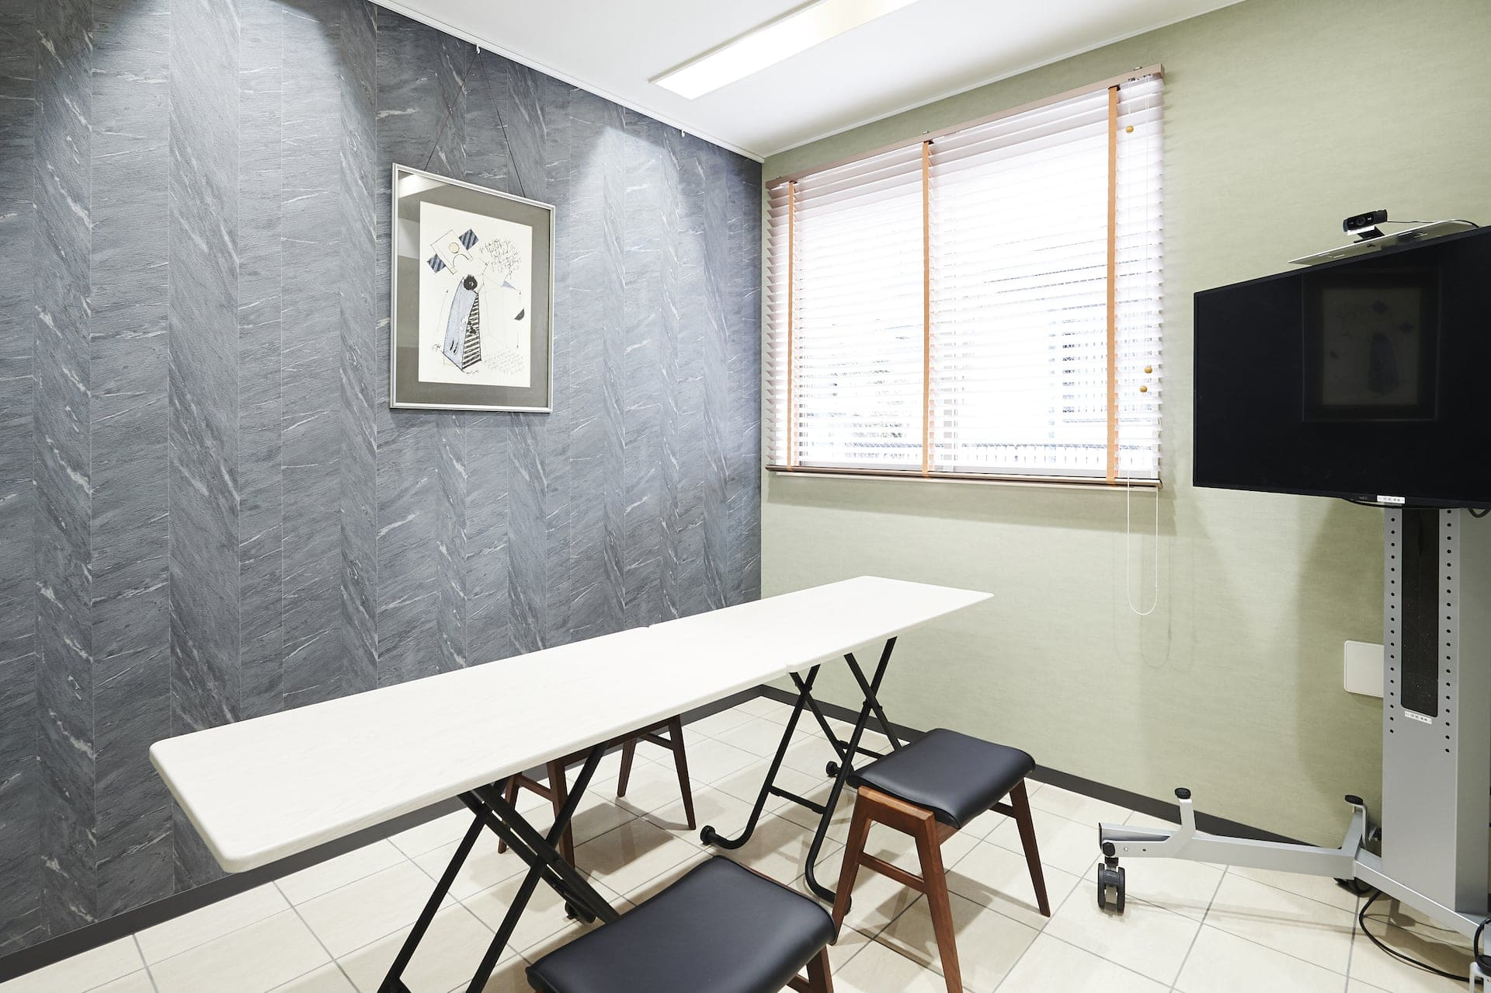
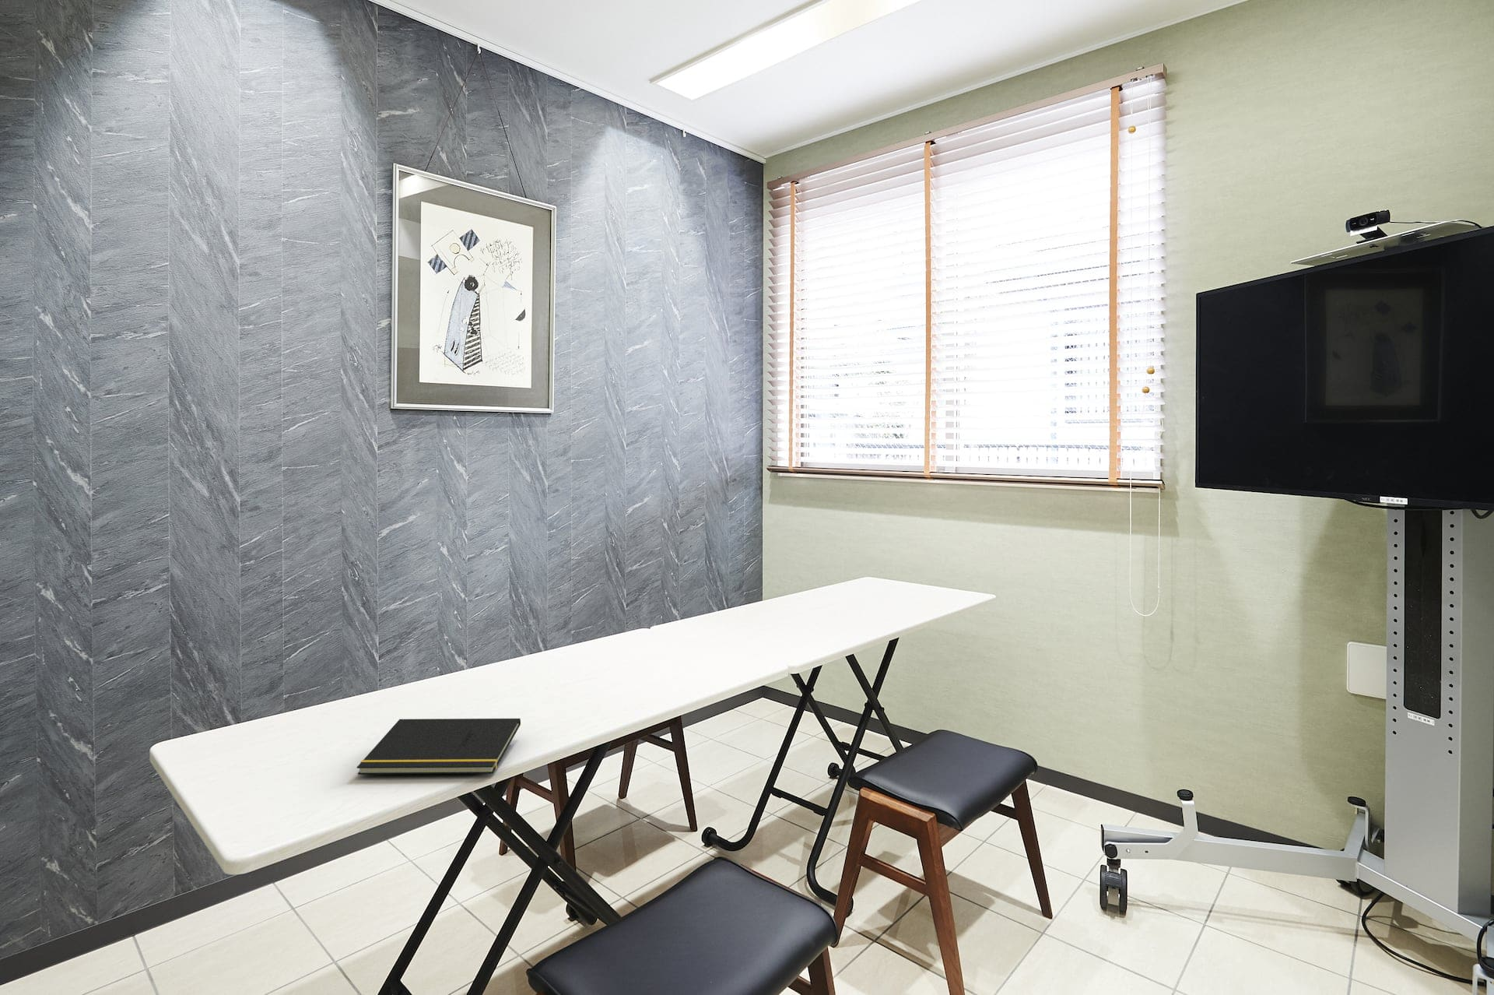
+ notepad (444, 744)
